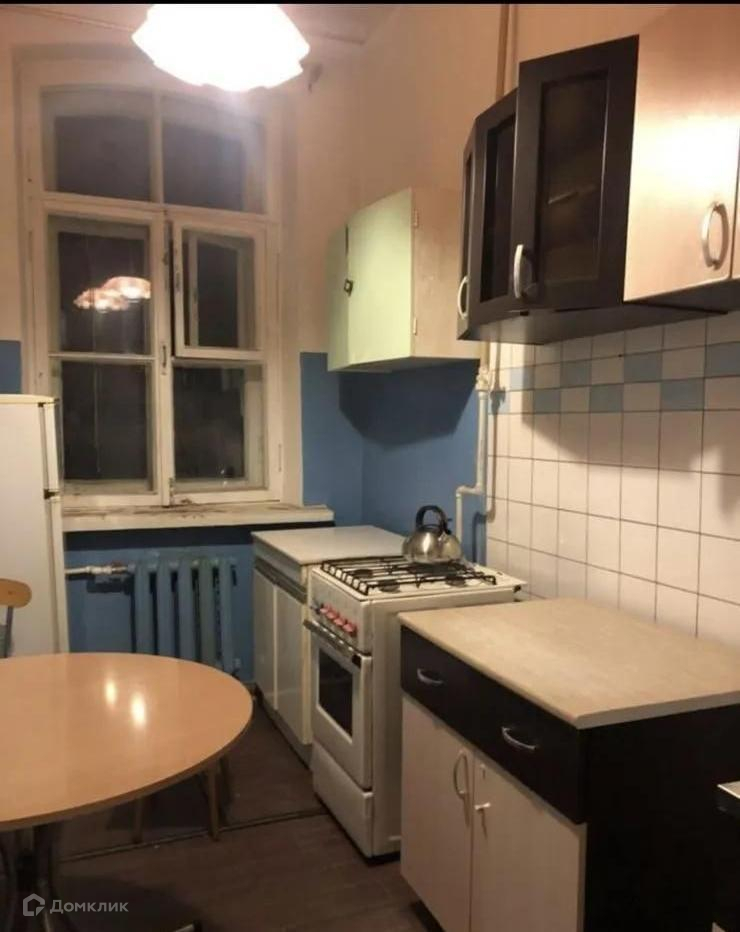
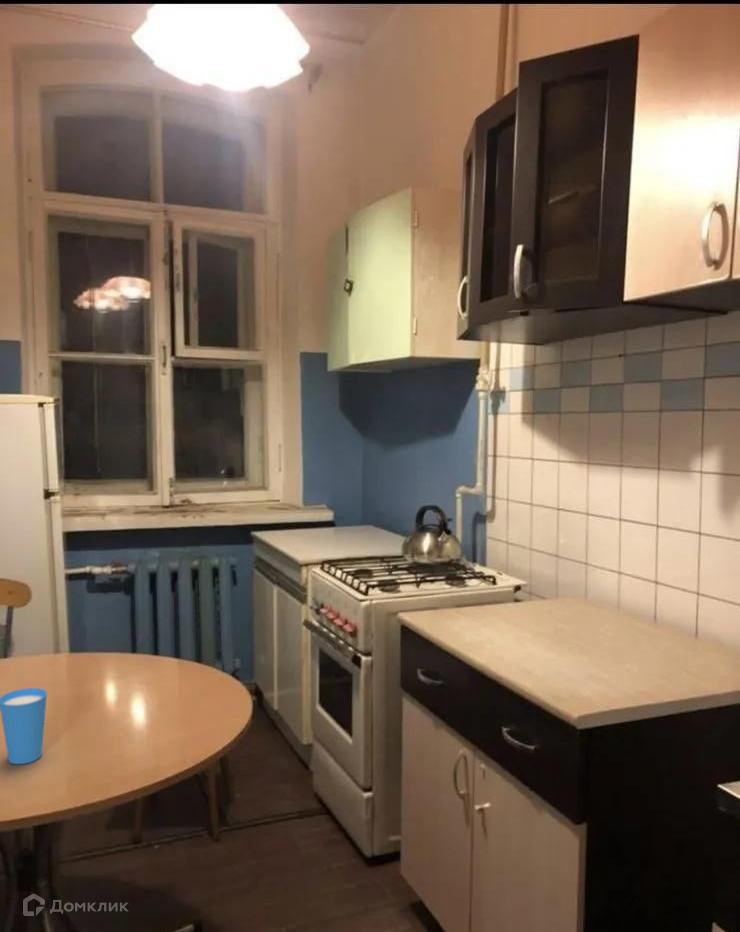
+ cup (24, 726)
